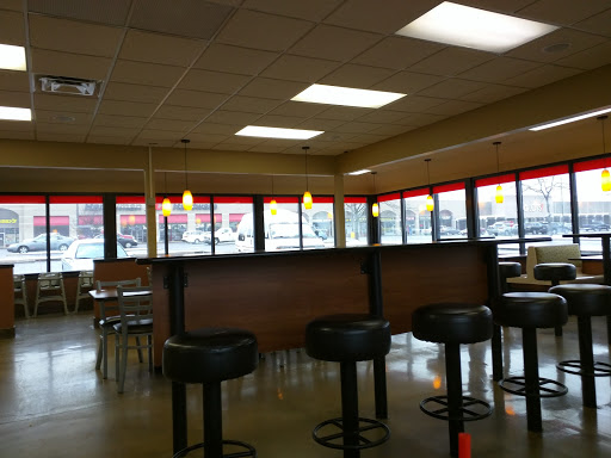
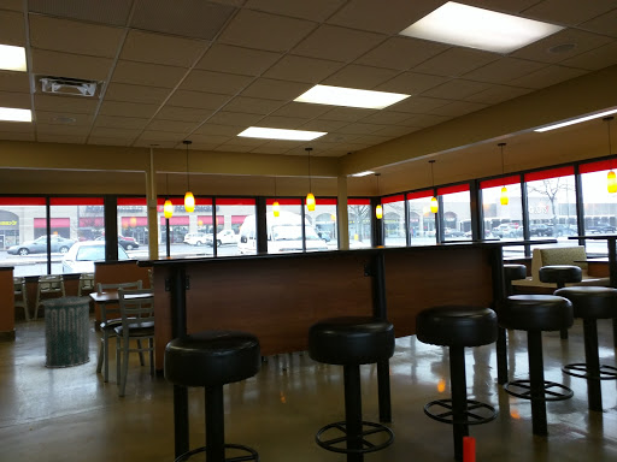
+ trash can (66, 328)
